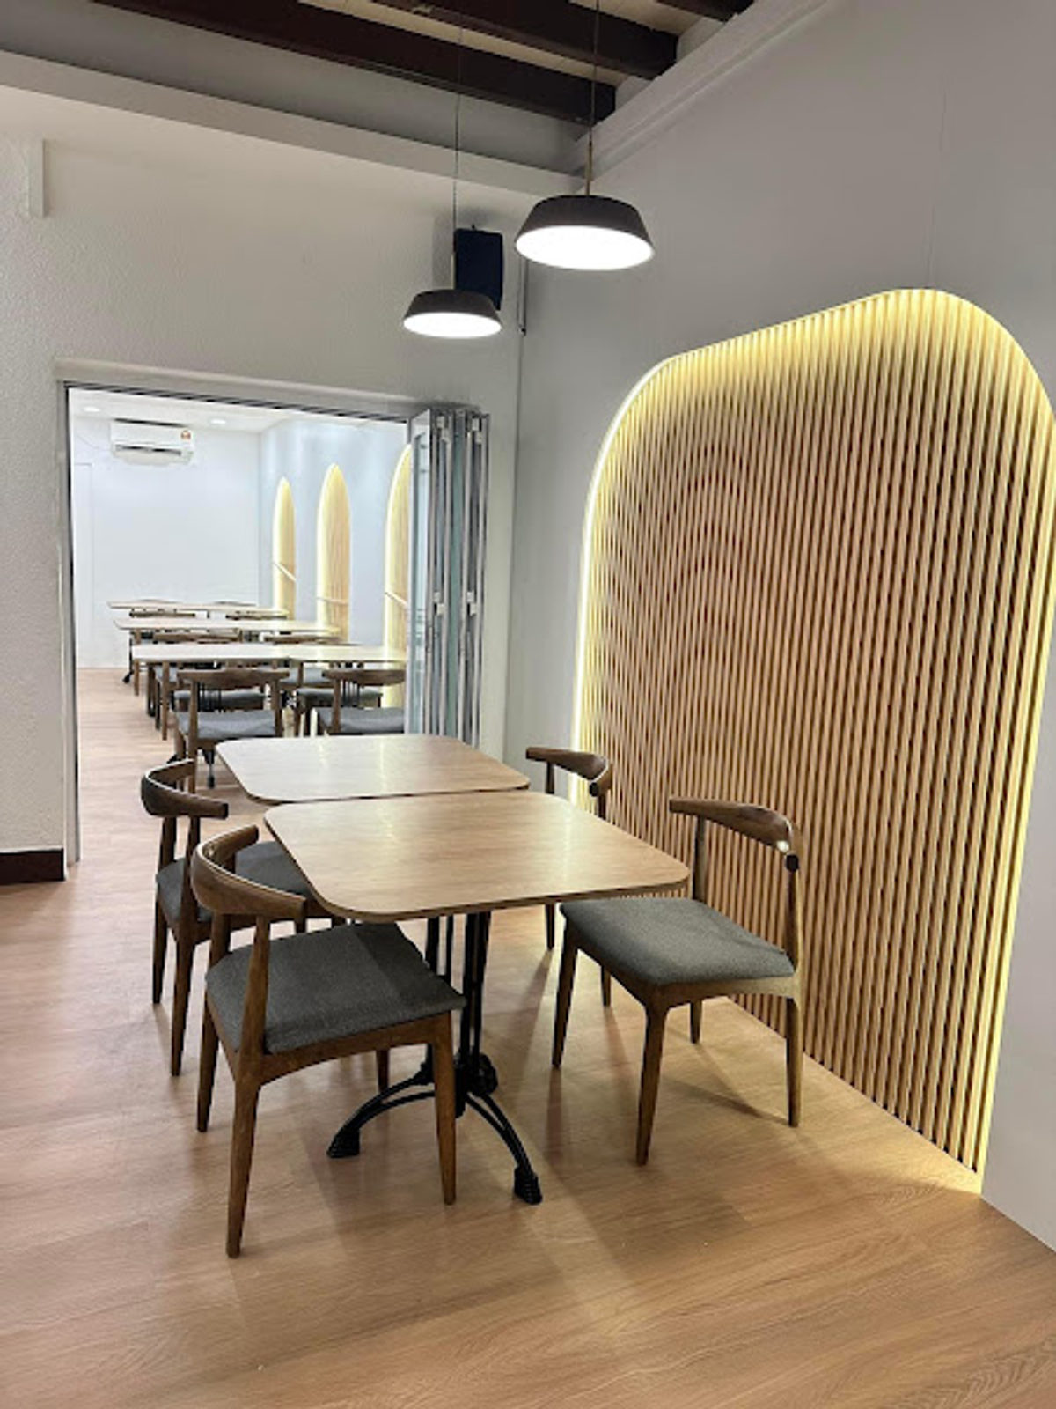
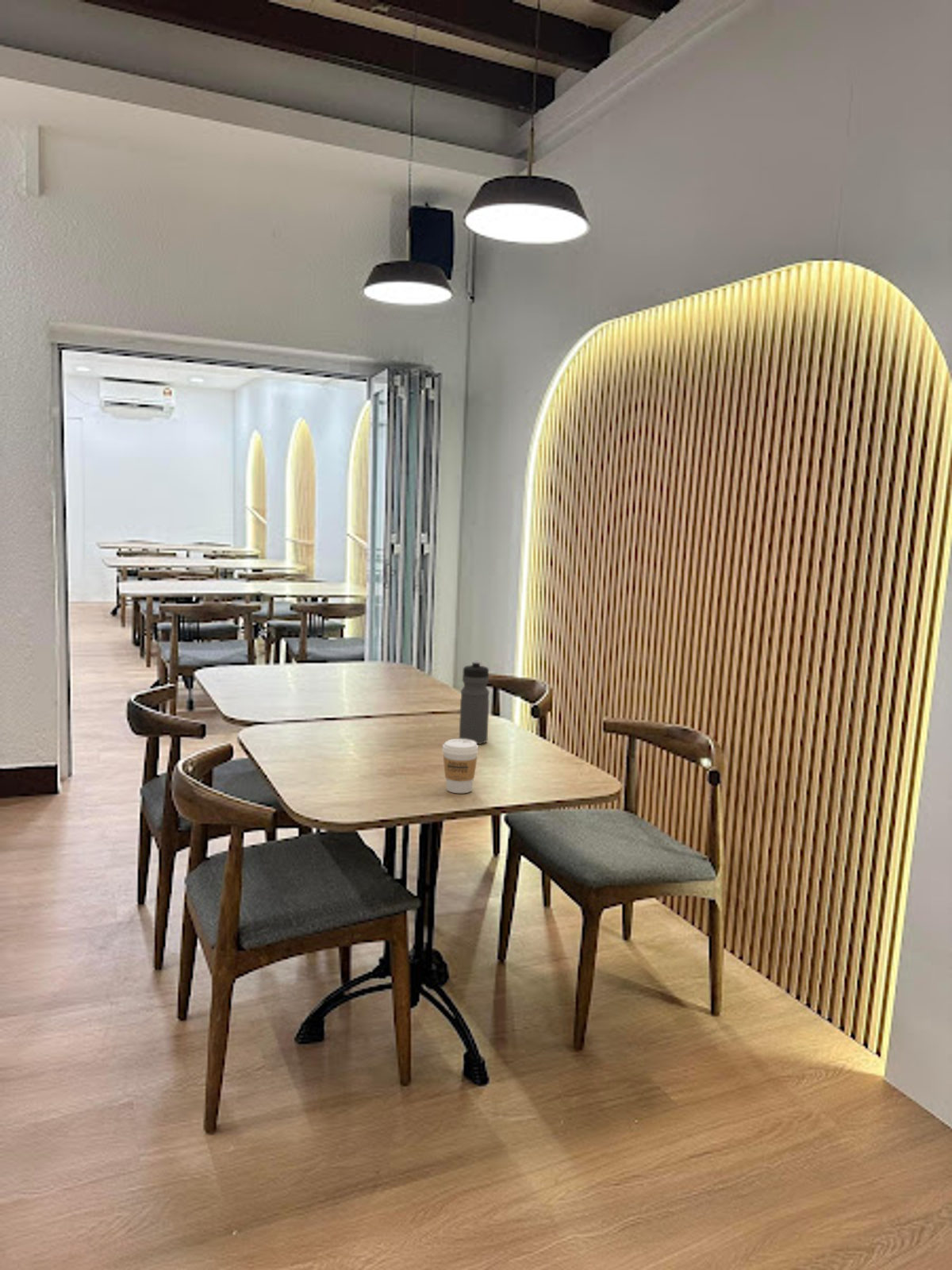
+ coffee cup (459, 765)
+ water bottle (474, 701)
